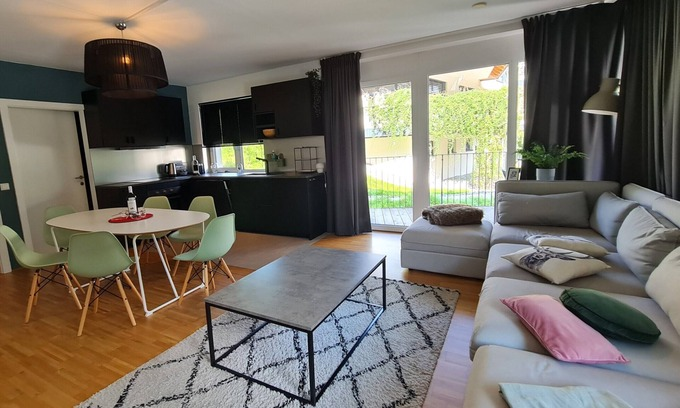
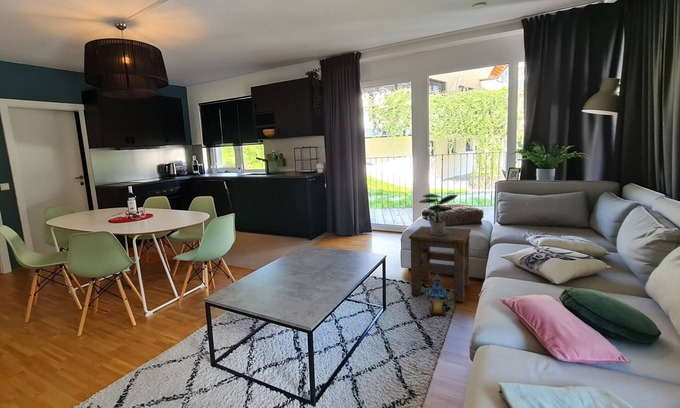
+ potted plant (435, 211)
+ side table (441, 260)
+ lantern (437, 292)
